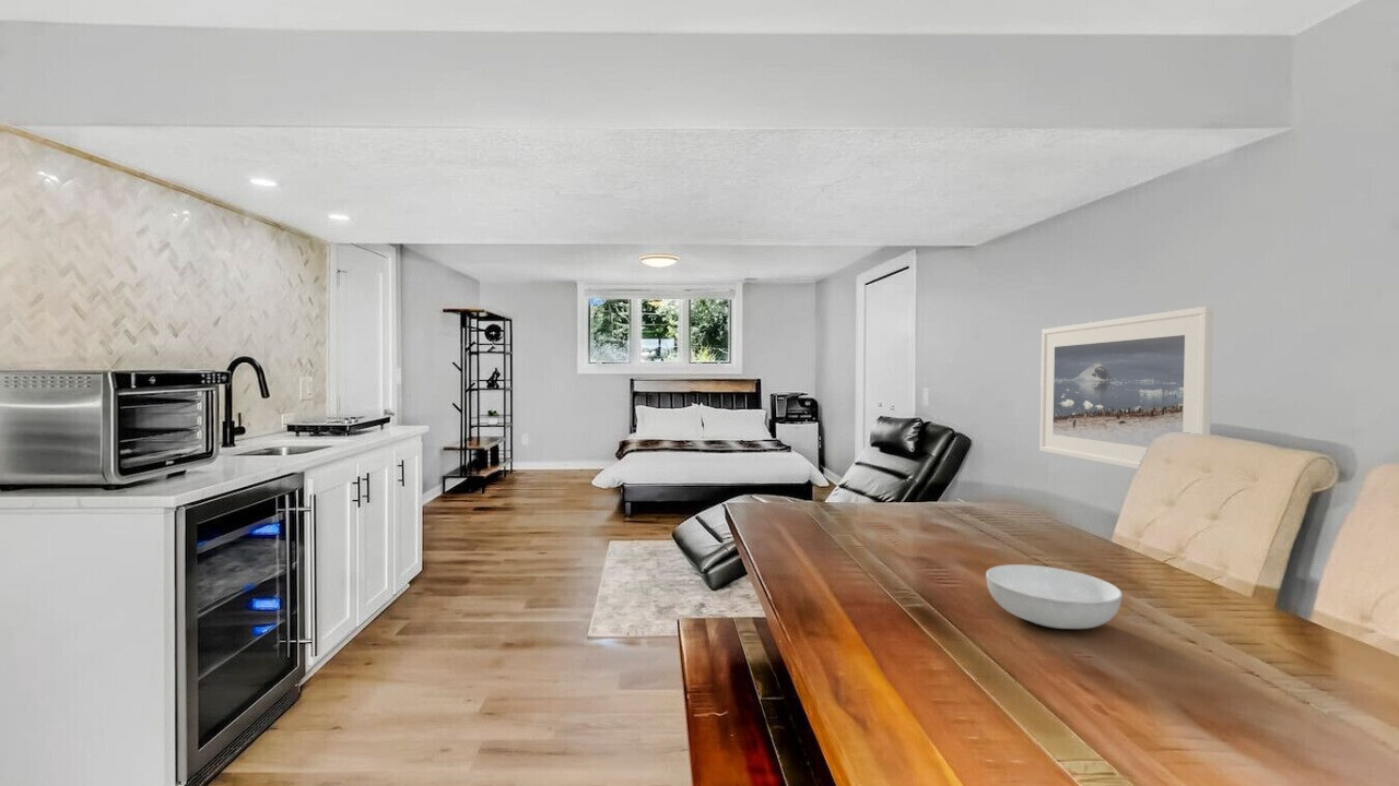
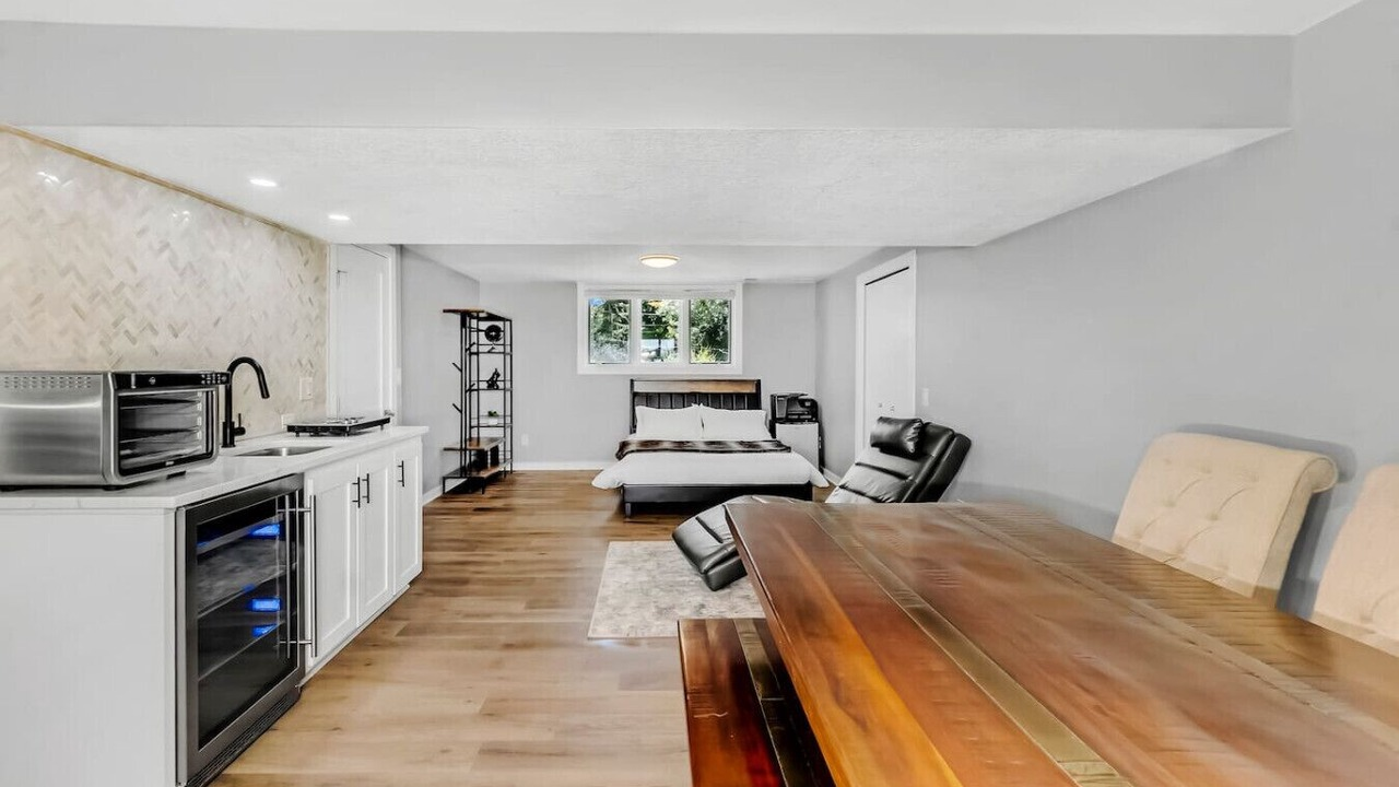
- serving bowl (1049, 599)
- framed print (1110, 392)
